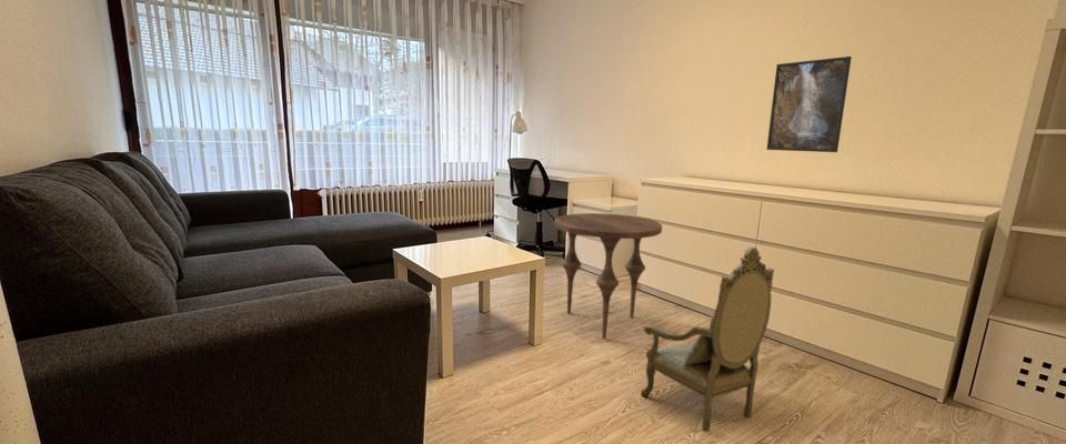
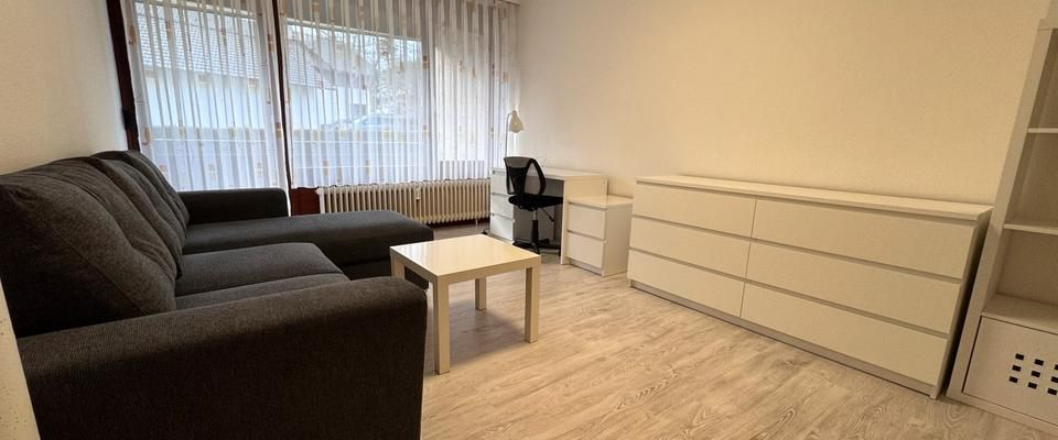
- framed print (805, 107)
- armchair (725, 293)
- side table (604, 273)
